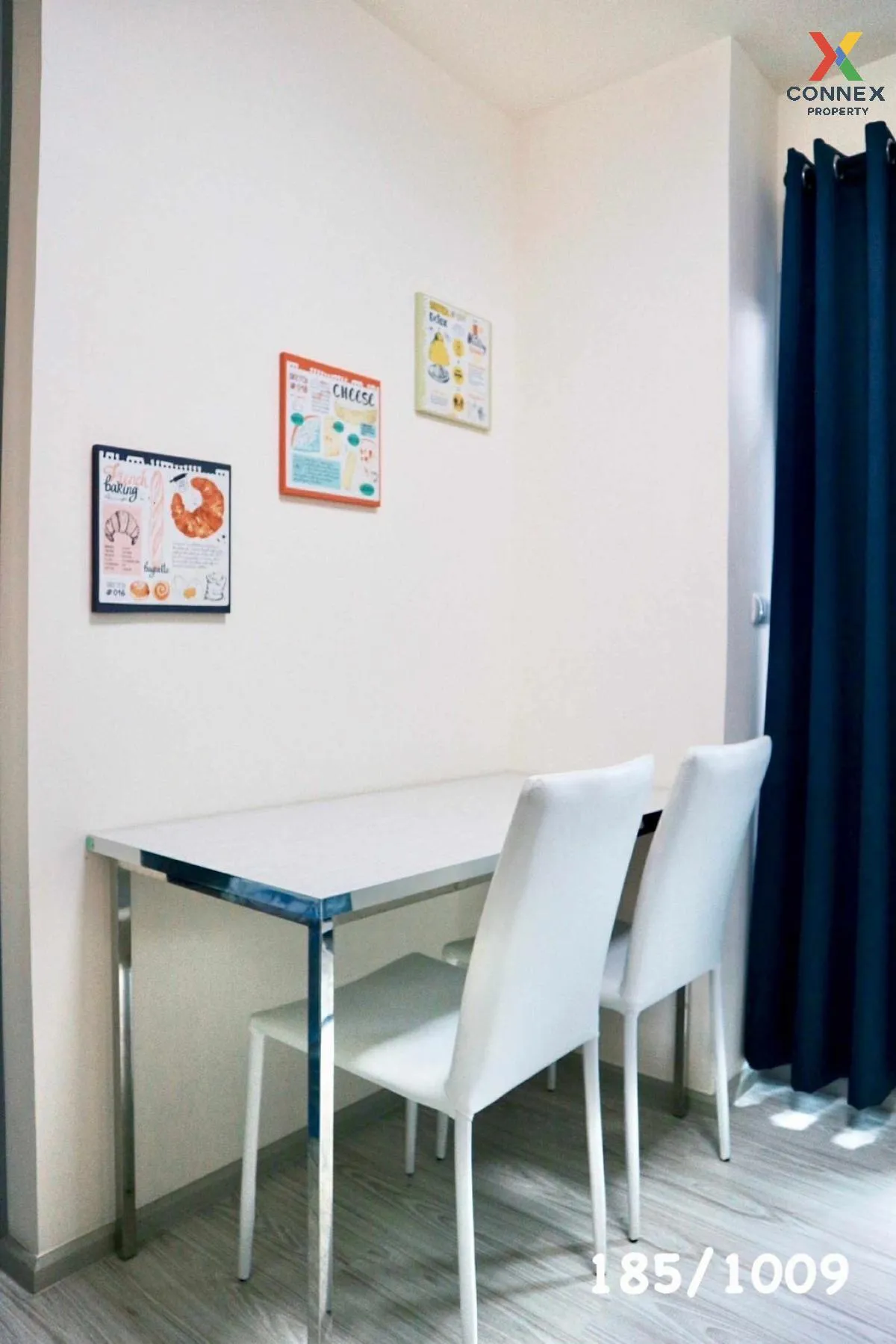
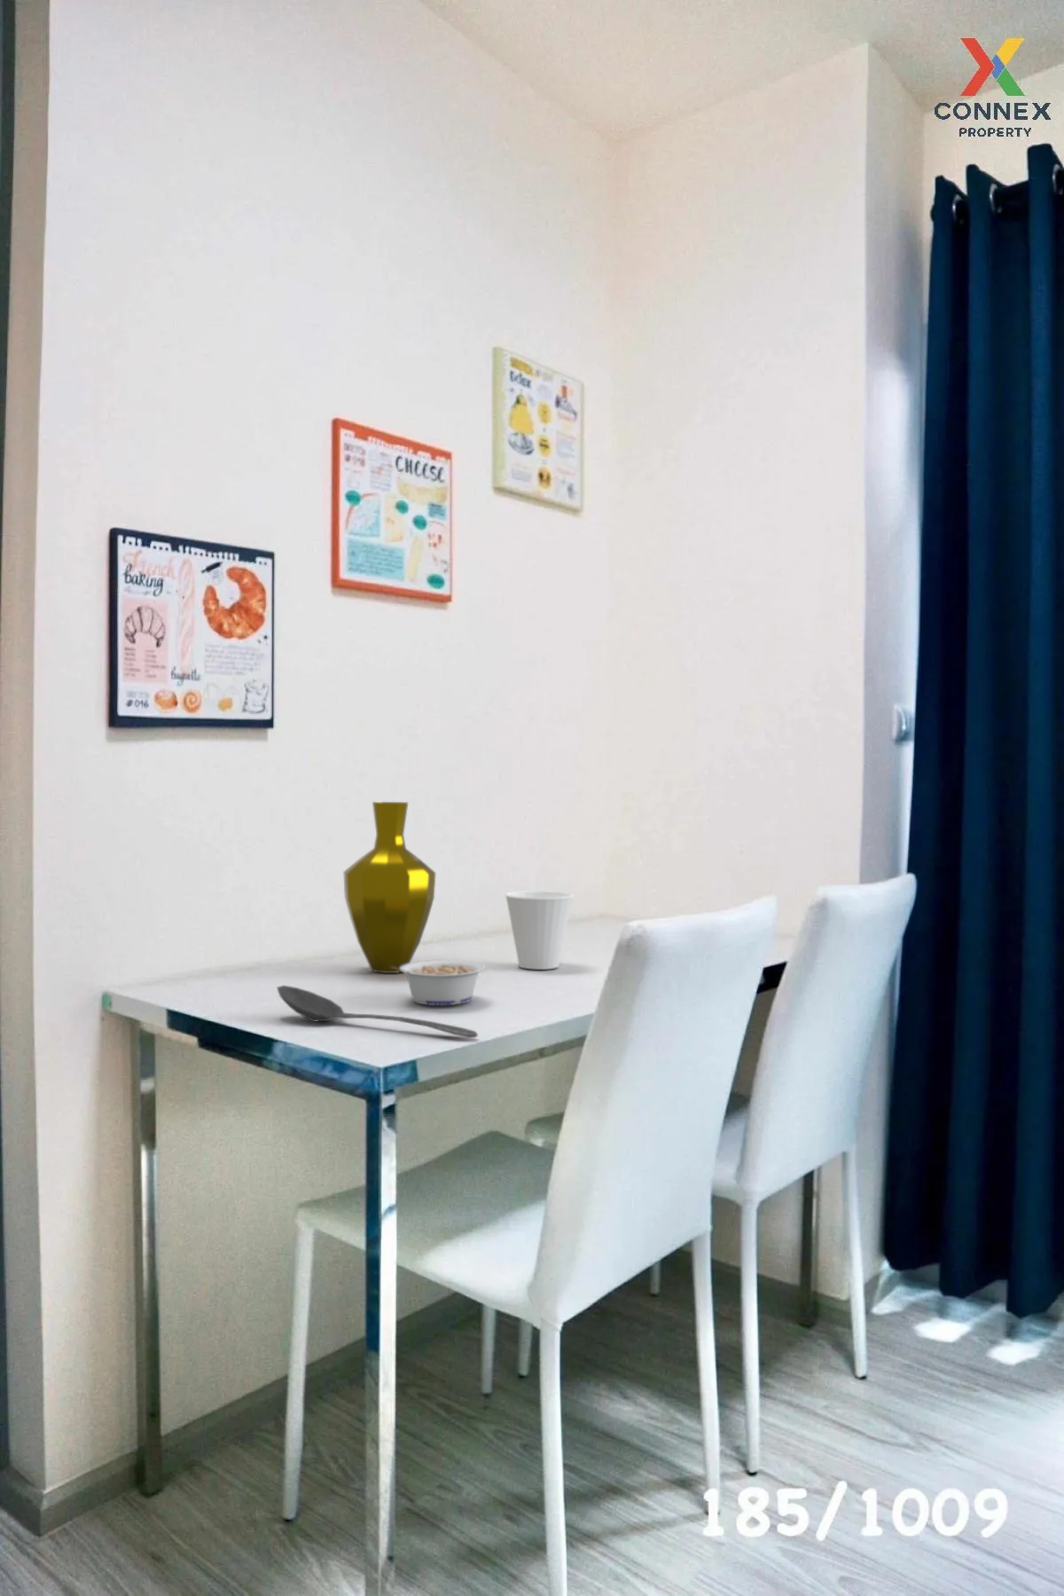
+ stirrer (373, 1014)
+ cup (538, 930)
+ legume (441, 981)
+ vase (390, 886)
